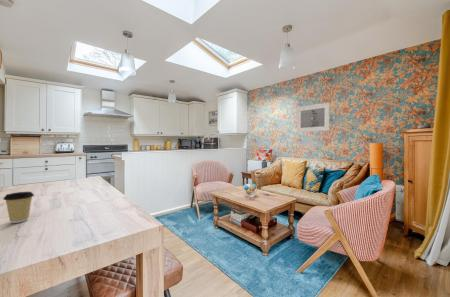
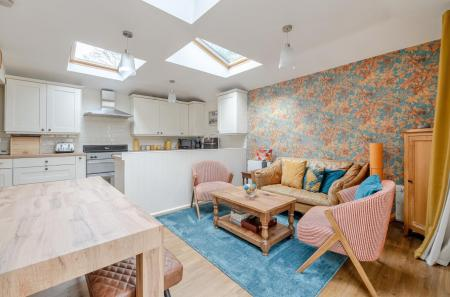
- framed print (312, 118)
- coffee cup (19, 206)
